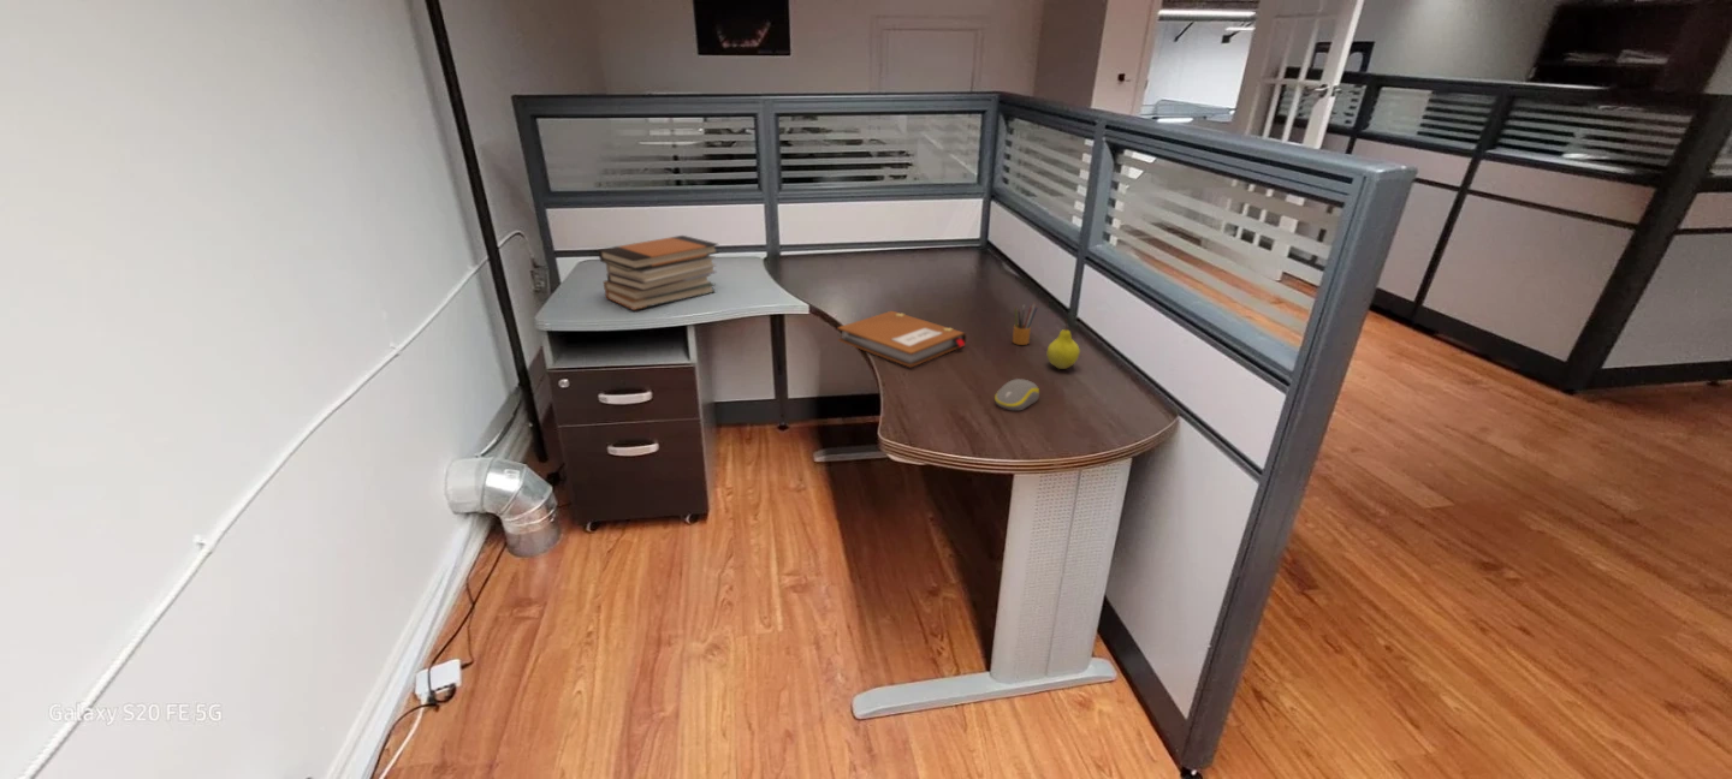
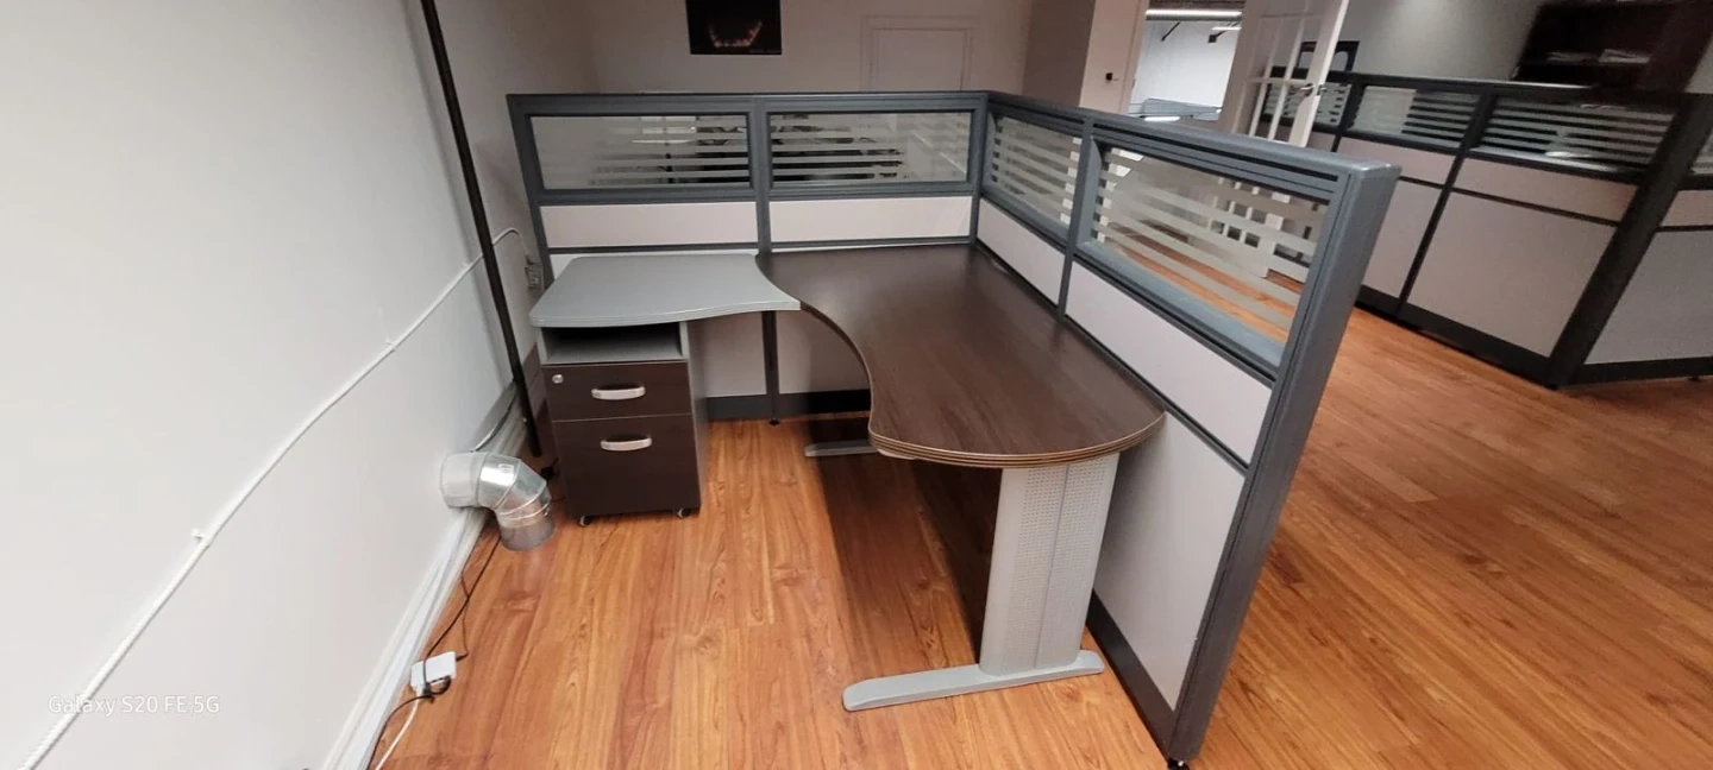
- book stack (662, 270)
- computer mouse (1018, 392)
- fruit (1064, 341)
- notebook (903, 335)
- pencil box (1022, 322)
